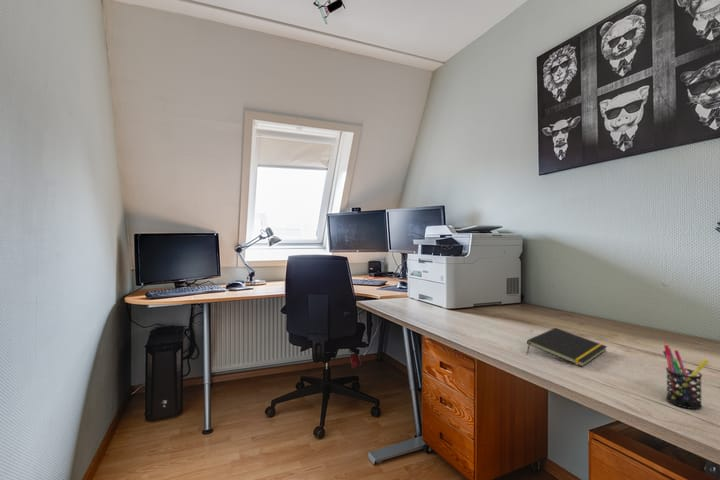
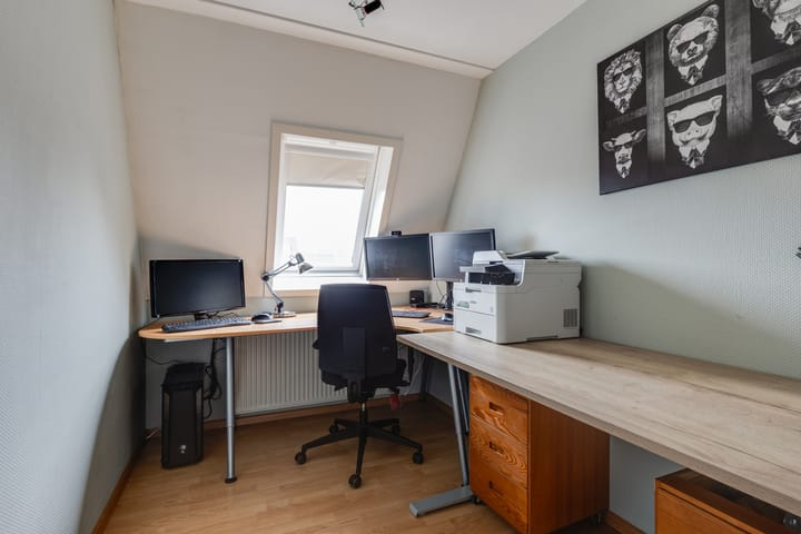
- notepad (567, 345)
- pen holder (680, 375)
